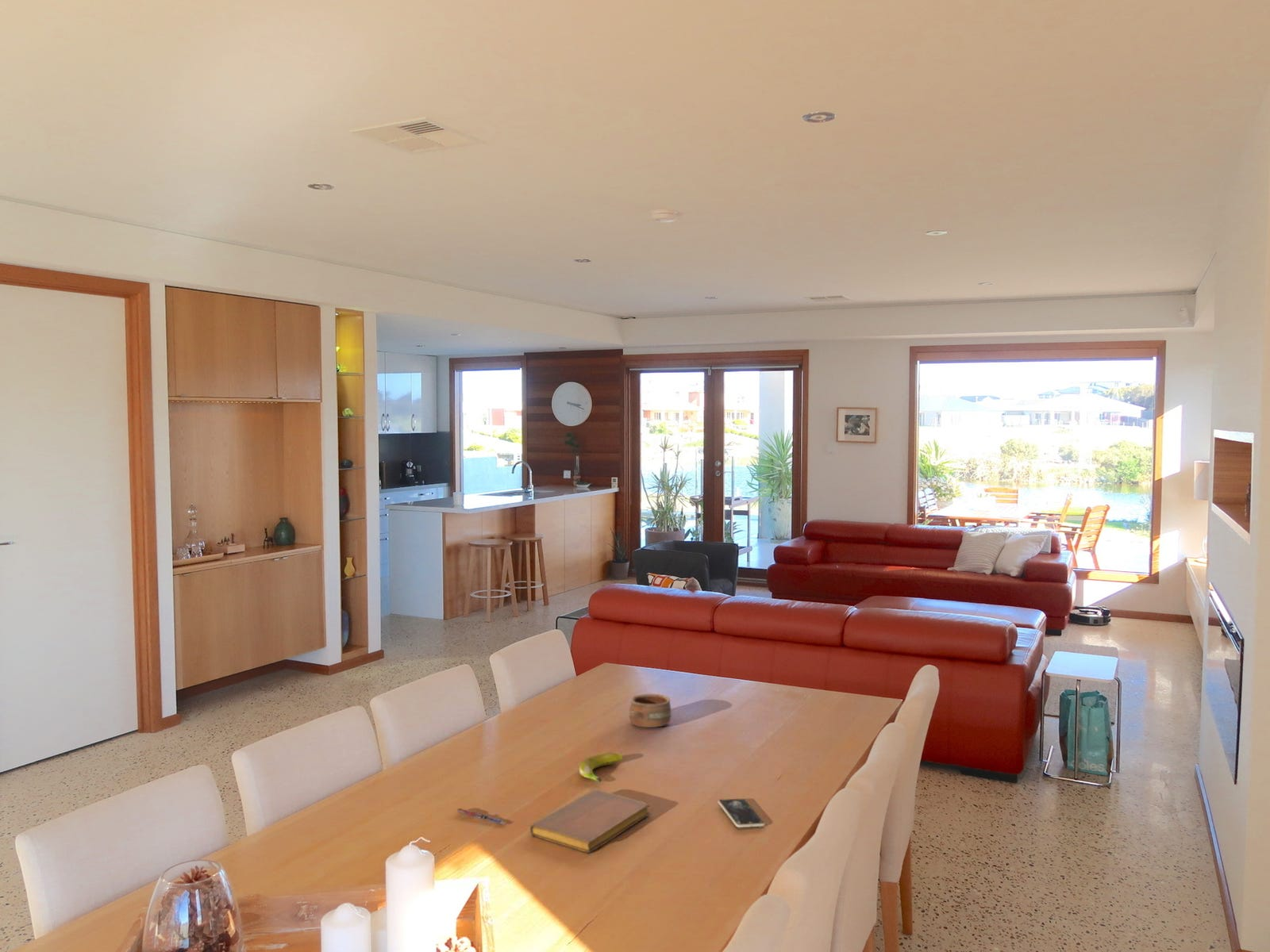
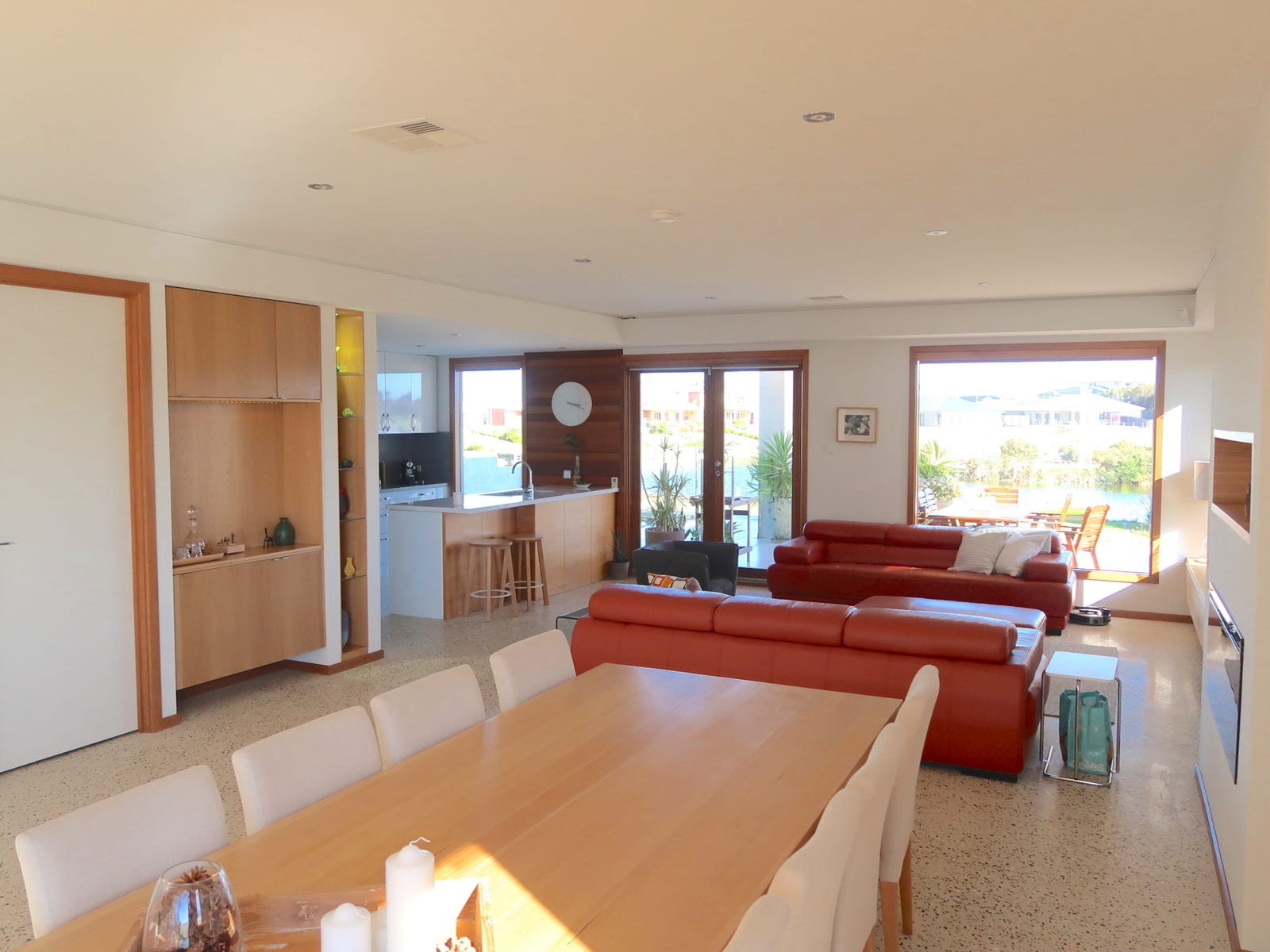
- pottery (650, 711)
- pen (481, 816)
- notebook (591, 819)
- banana (598, 765)
- smartphone (741, 812)
